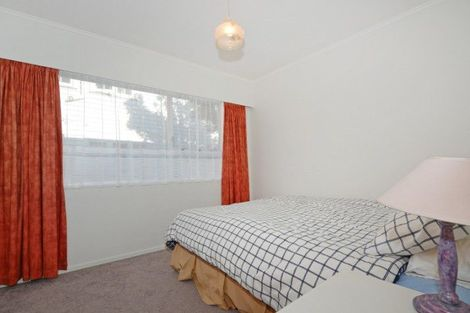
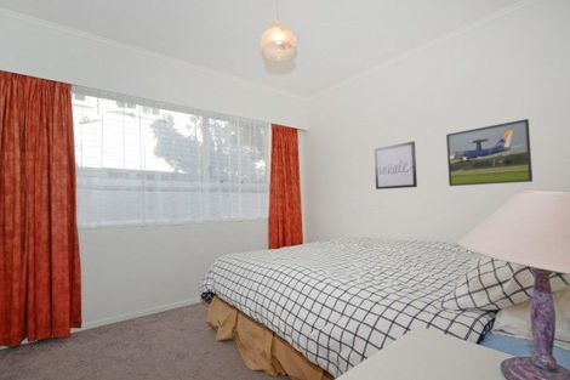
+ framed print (485, 155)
+ wall art (394, 166)
